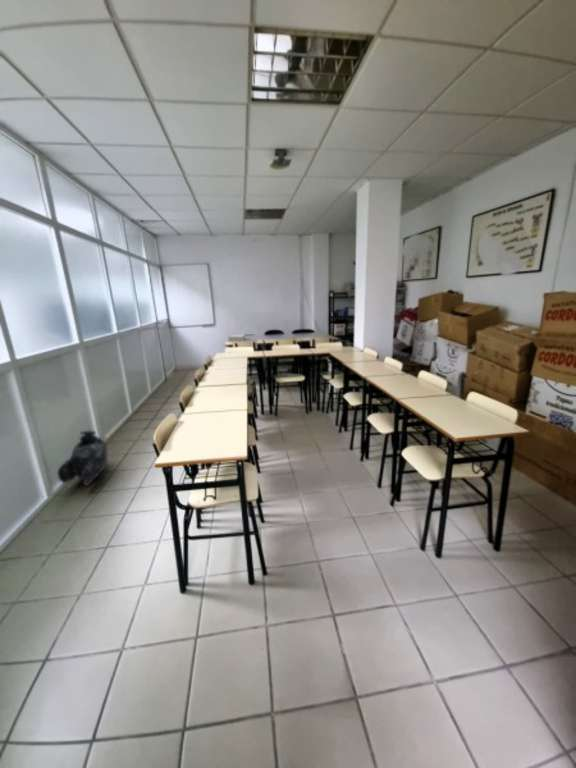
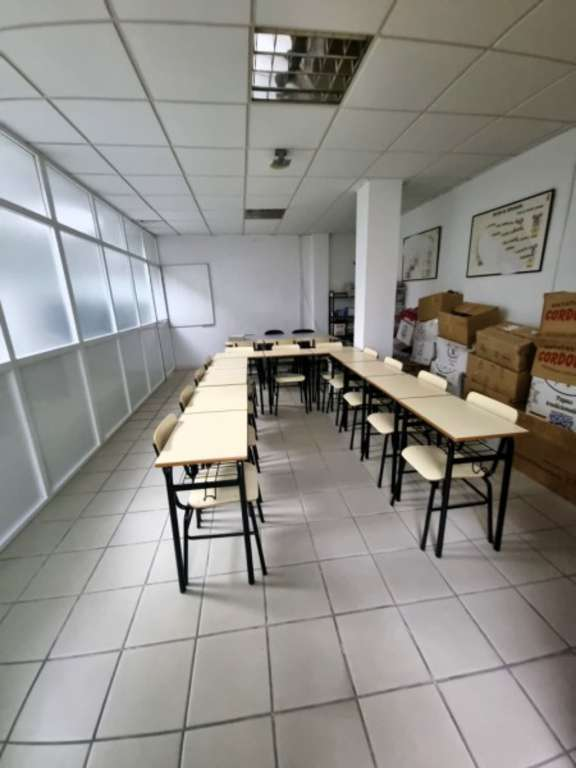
- body armor (86, 457)
